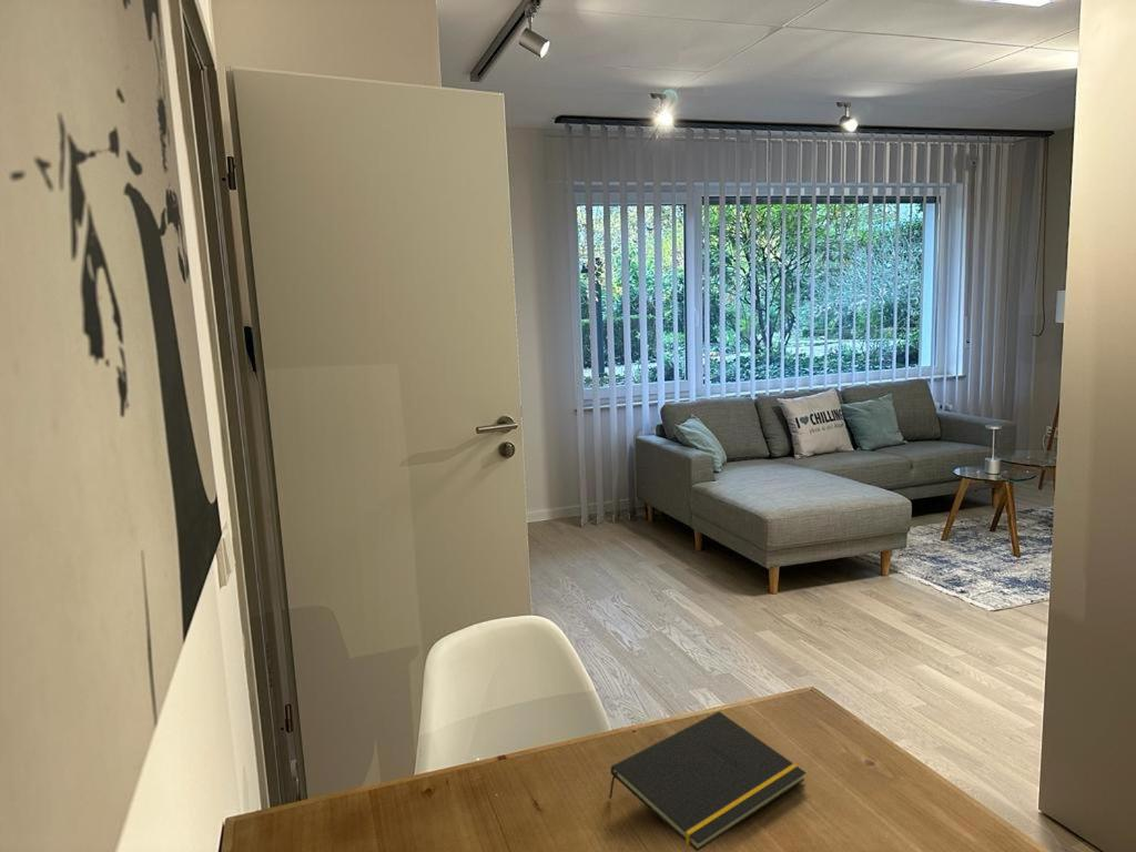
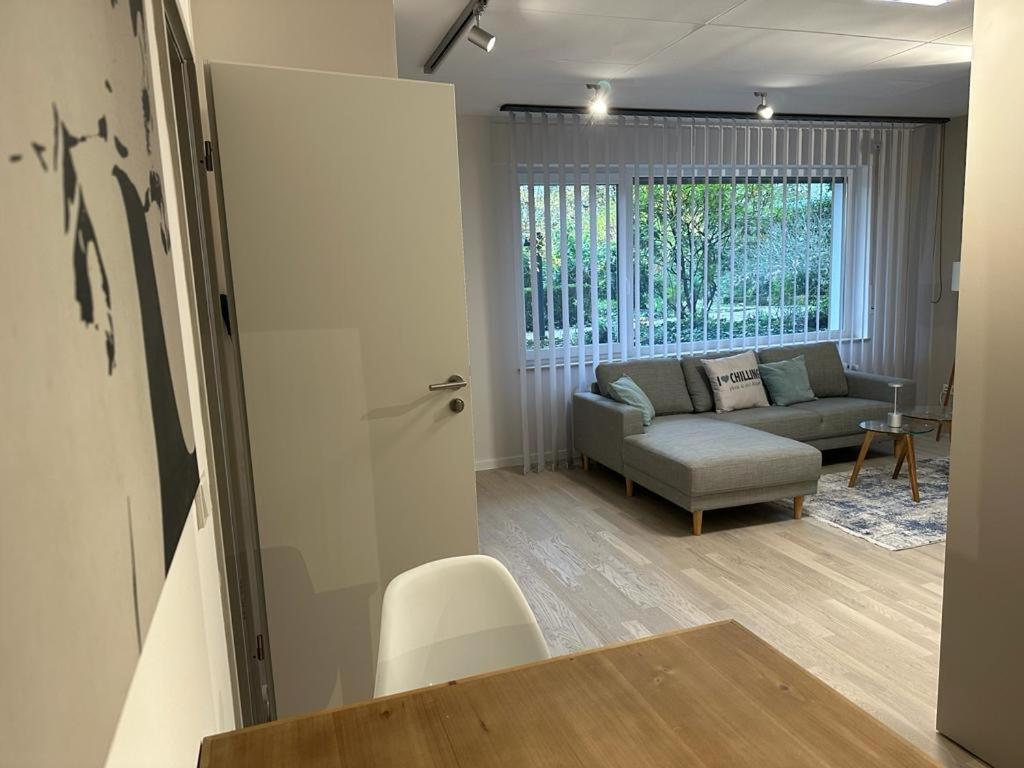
- notepad (709, 772)
